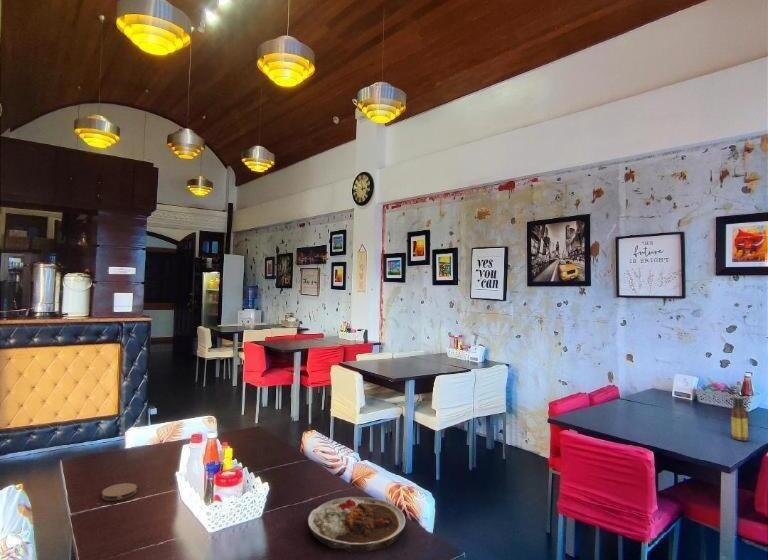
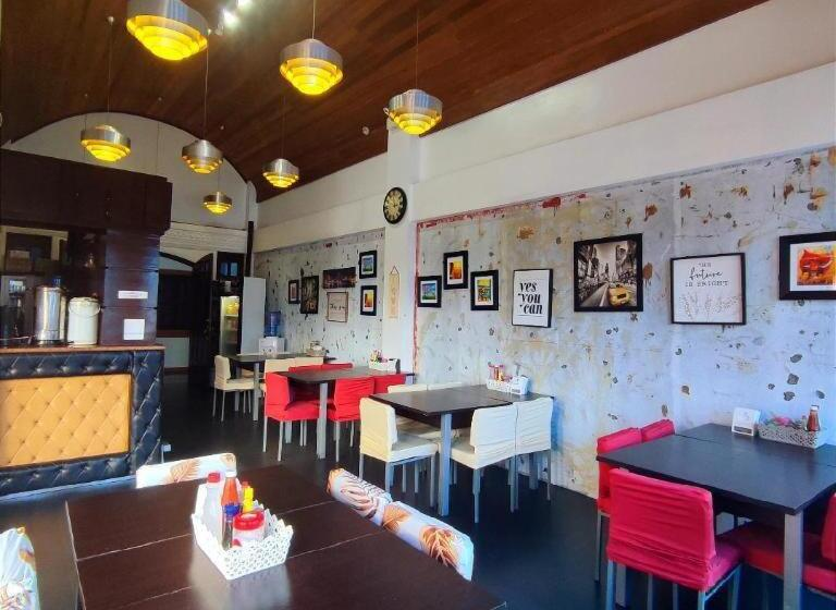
- plate (356, 518)
- sauce bottle (739, 418)
- coaster (119, 491)
